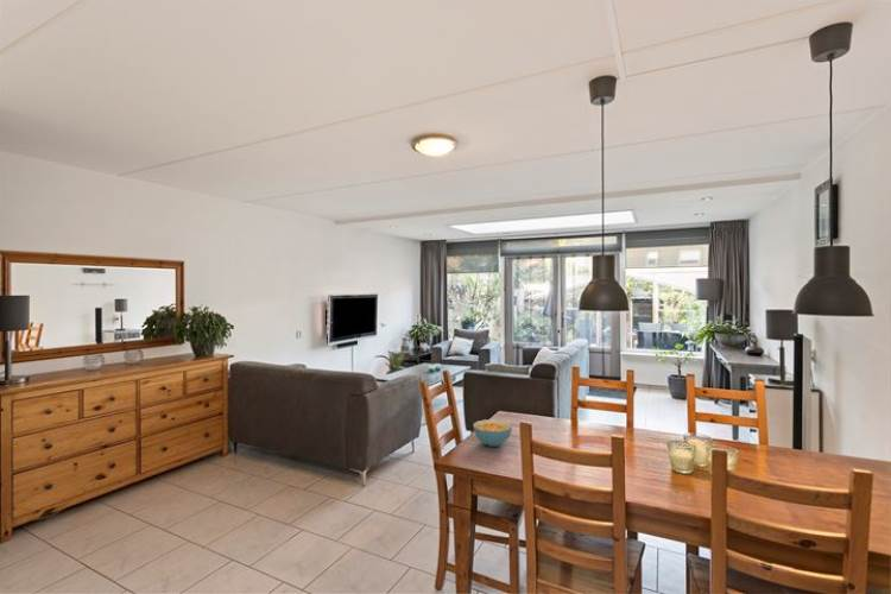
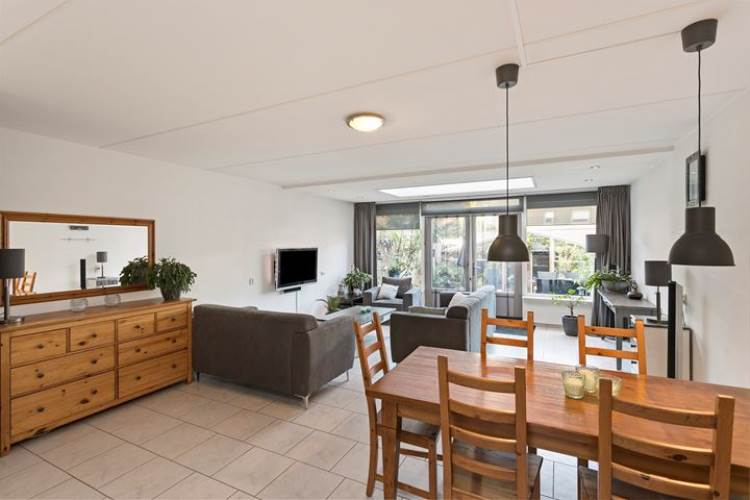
- cereal bowl (492, 435)
